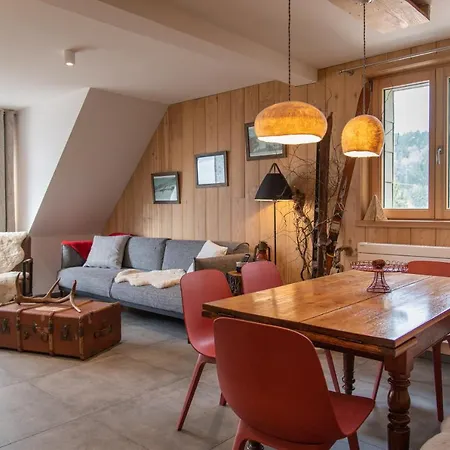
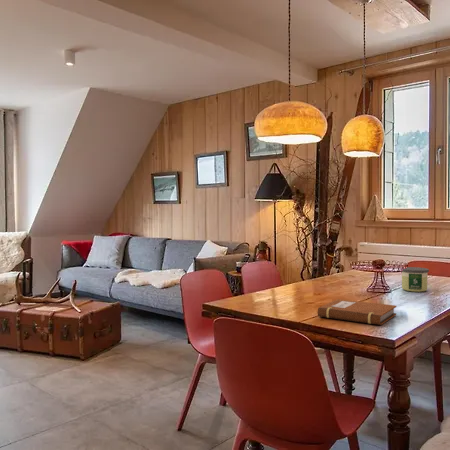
+ notebook (355, 311)
+ candle (414, 279)
